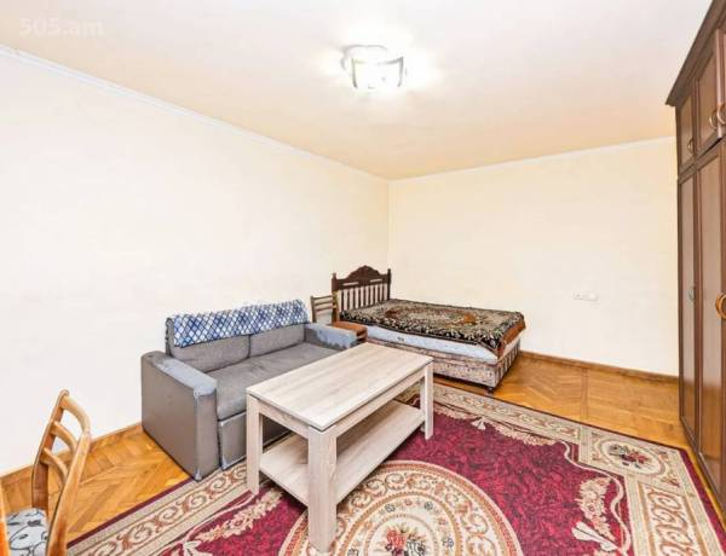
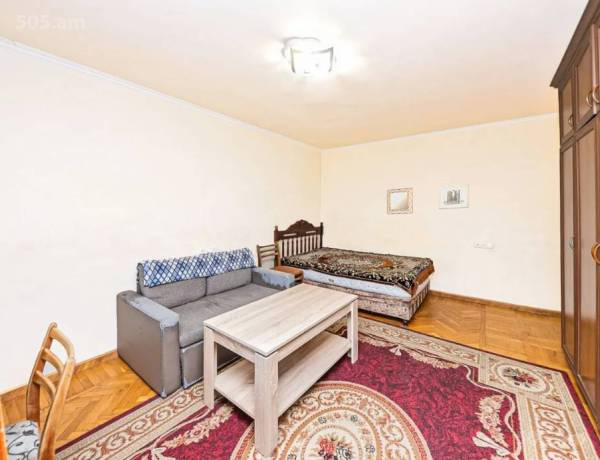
+ wall art (453, 197)
+ home mirror (399, 201)
